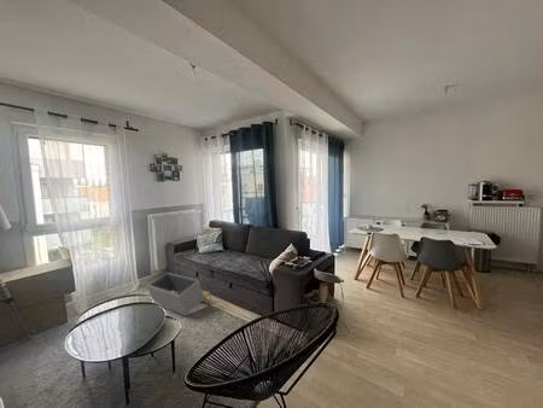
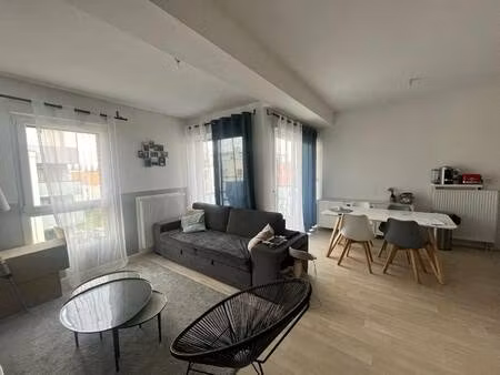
- storage bin (179, 290)
